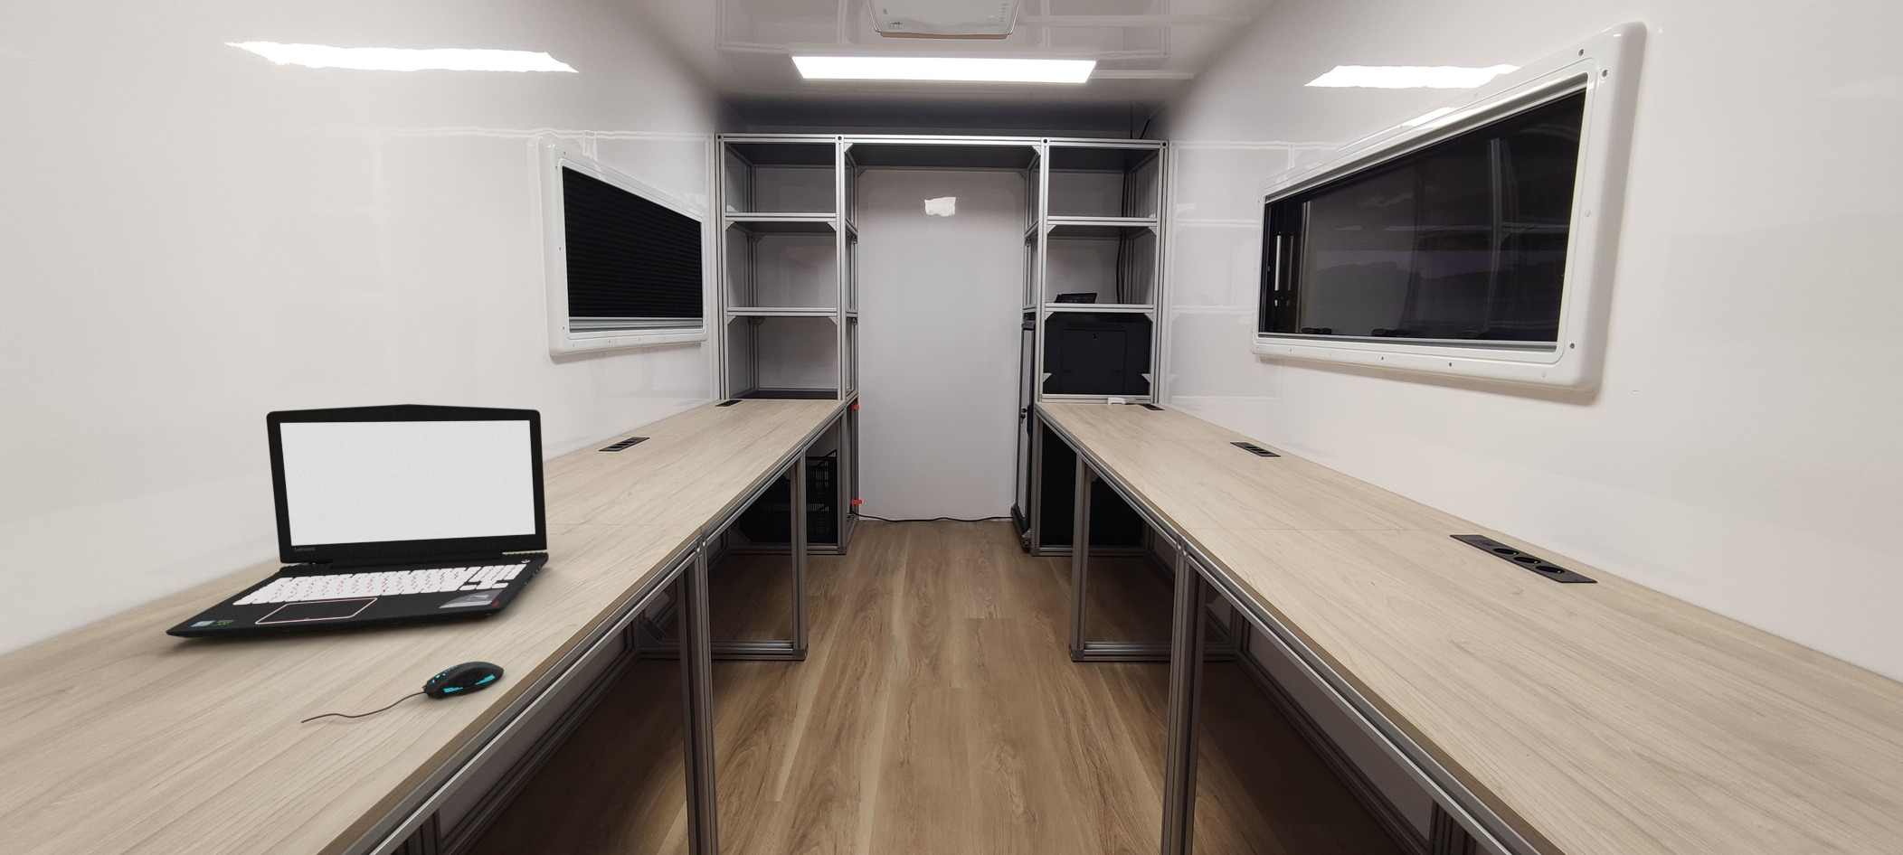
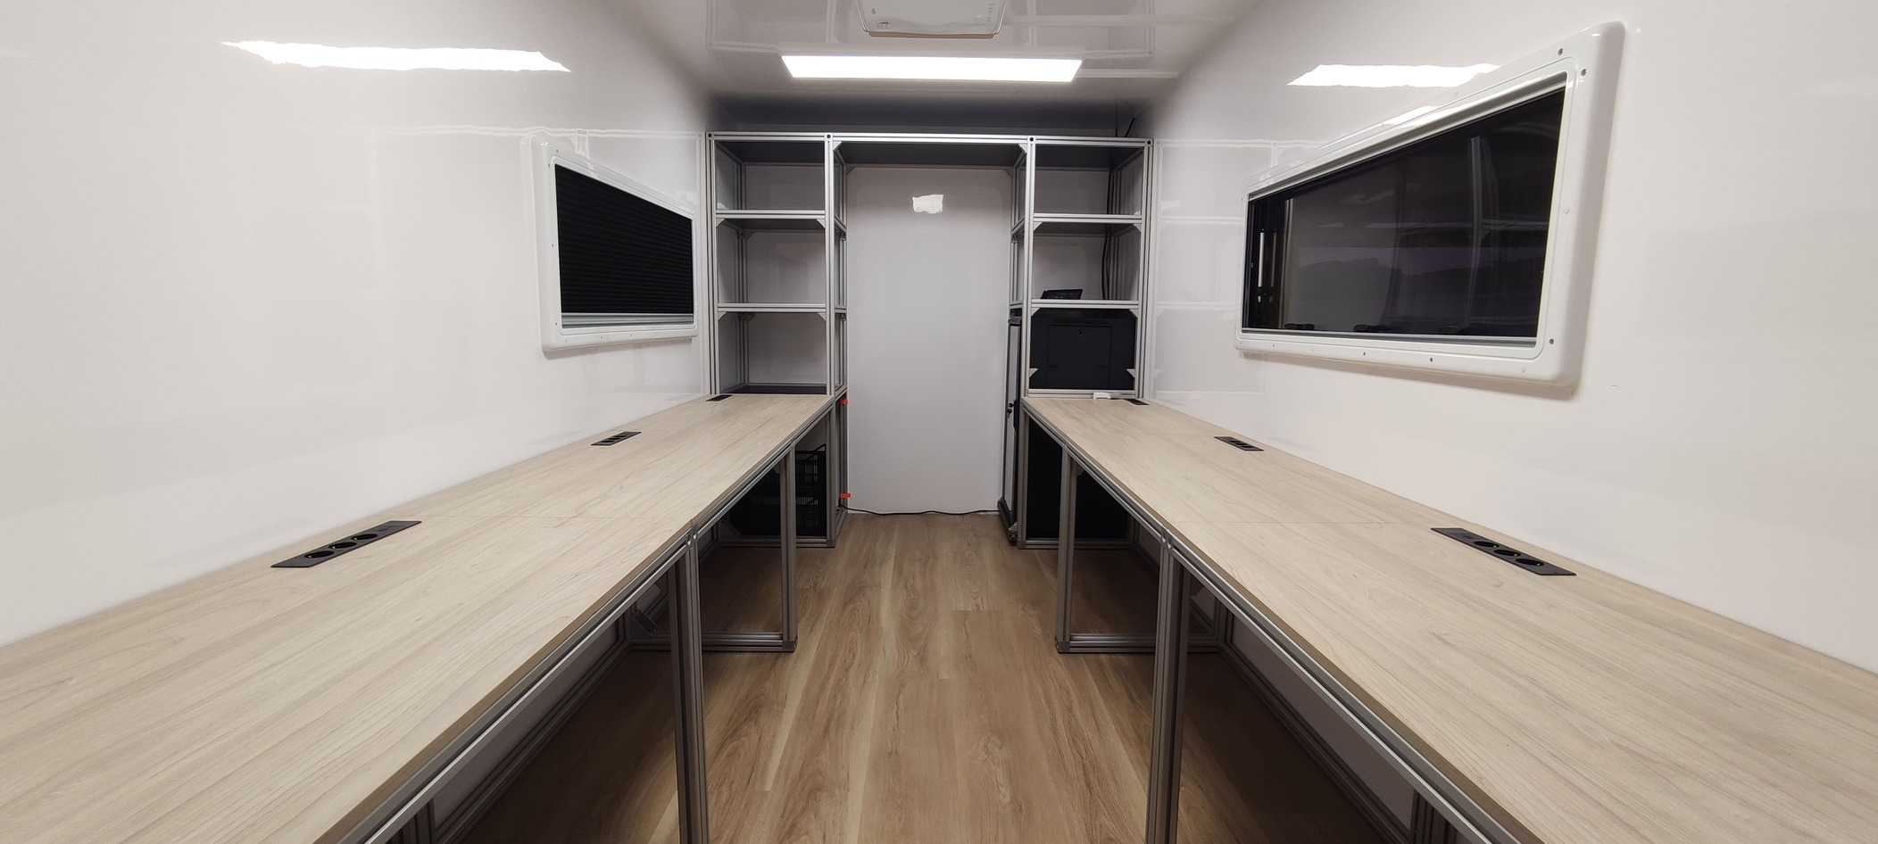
- laptop (379, 508)
- mouse (415, 694)
